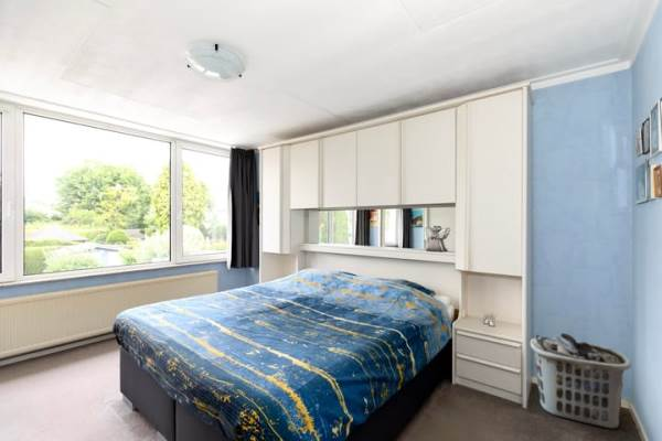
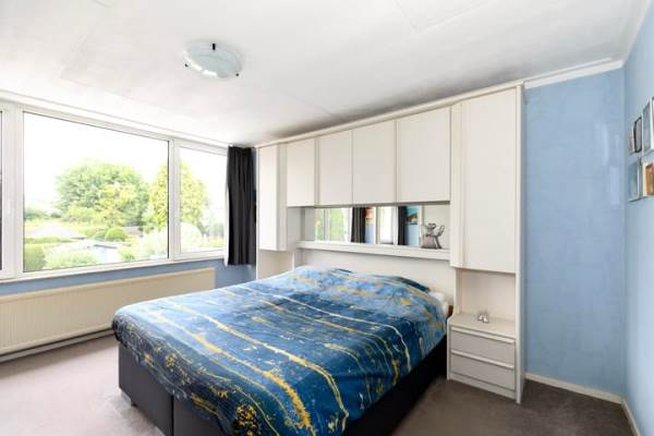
- clothes hamper (576, 374)
